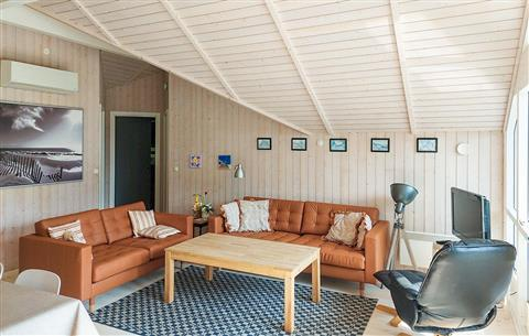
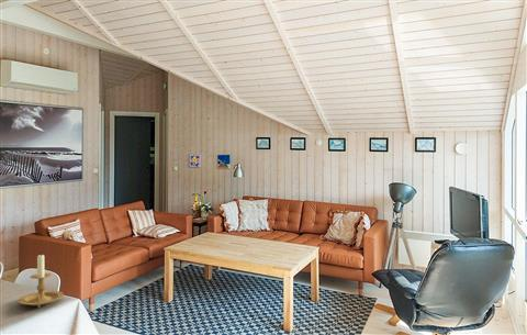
+ candle holder (41, 277)
